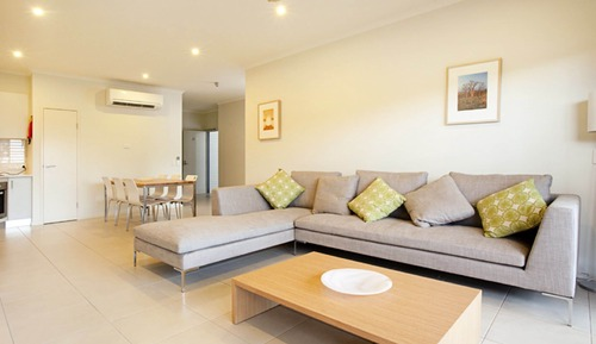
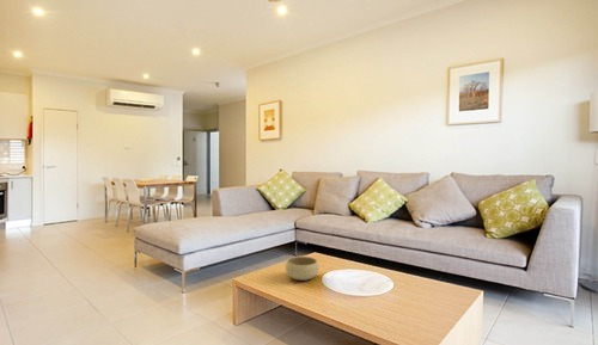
+ bowl (301, 269)
